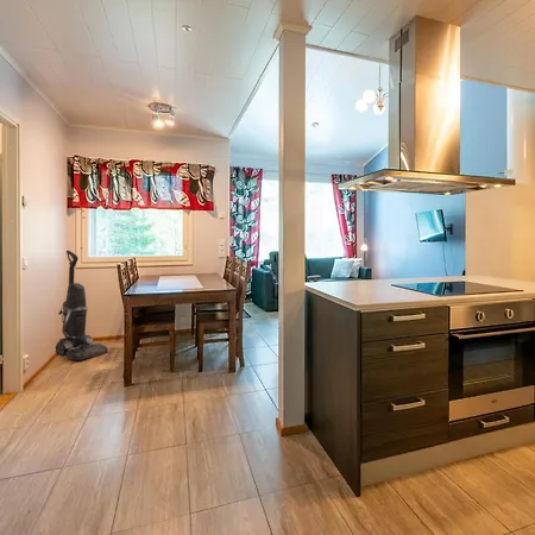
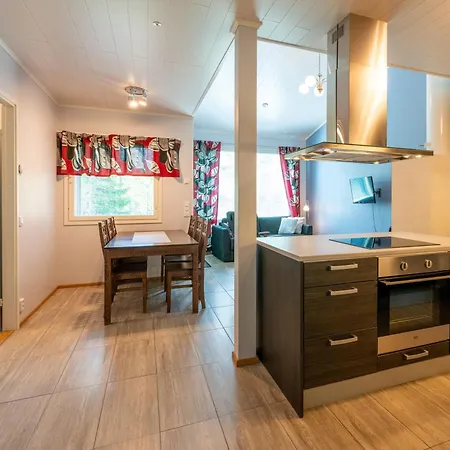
- vacuum cleaner (81, 302)
